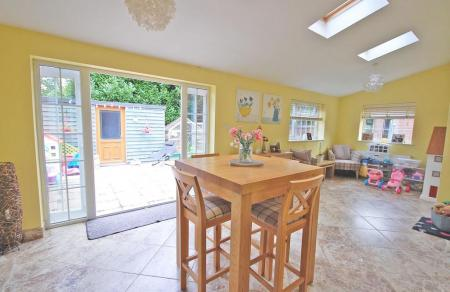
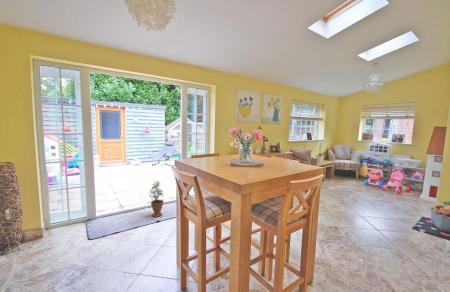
+ potted plant (155, 198)
